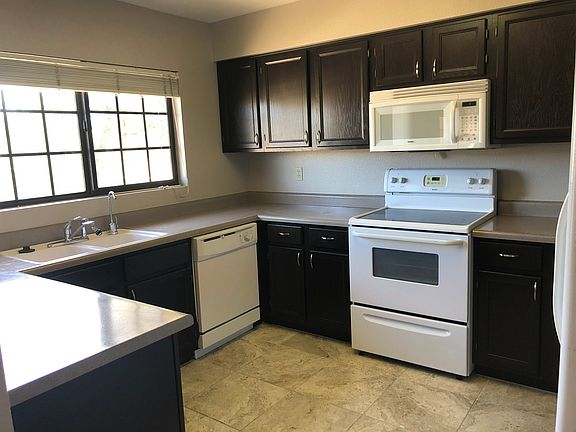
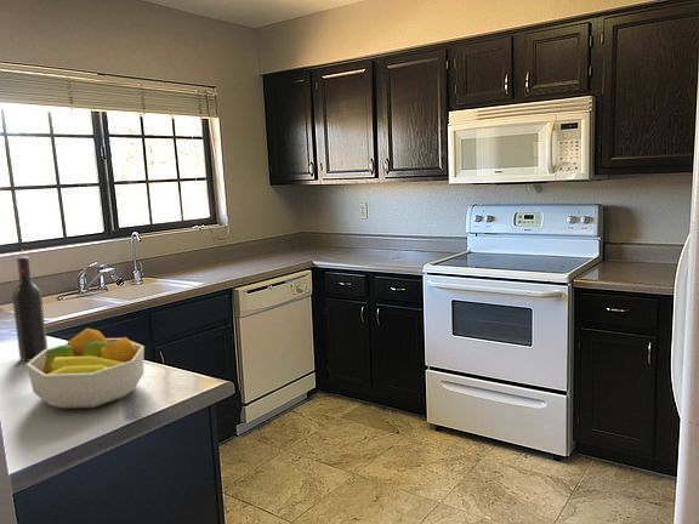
+ wine bottle (28, 307)
+ fruit bowl (89, 364)
